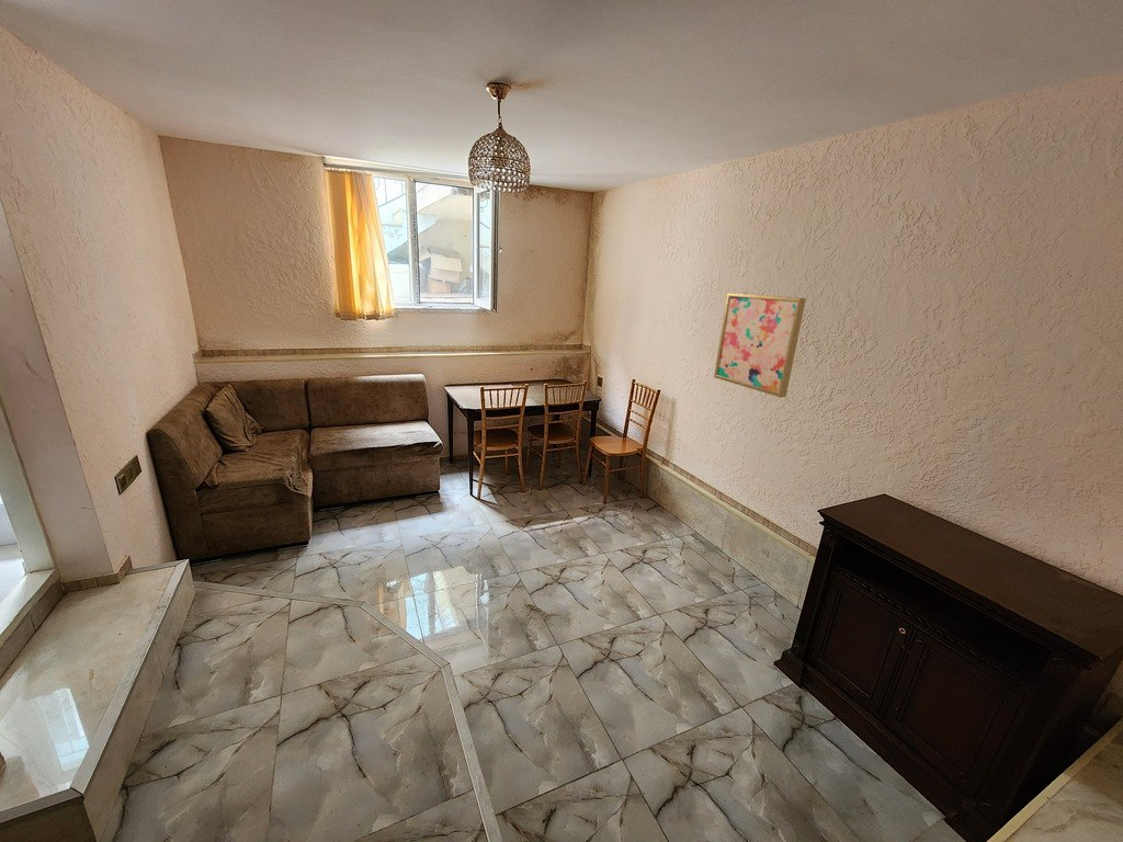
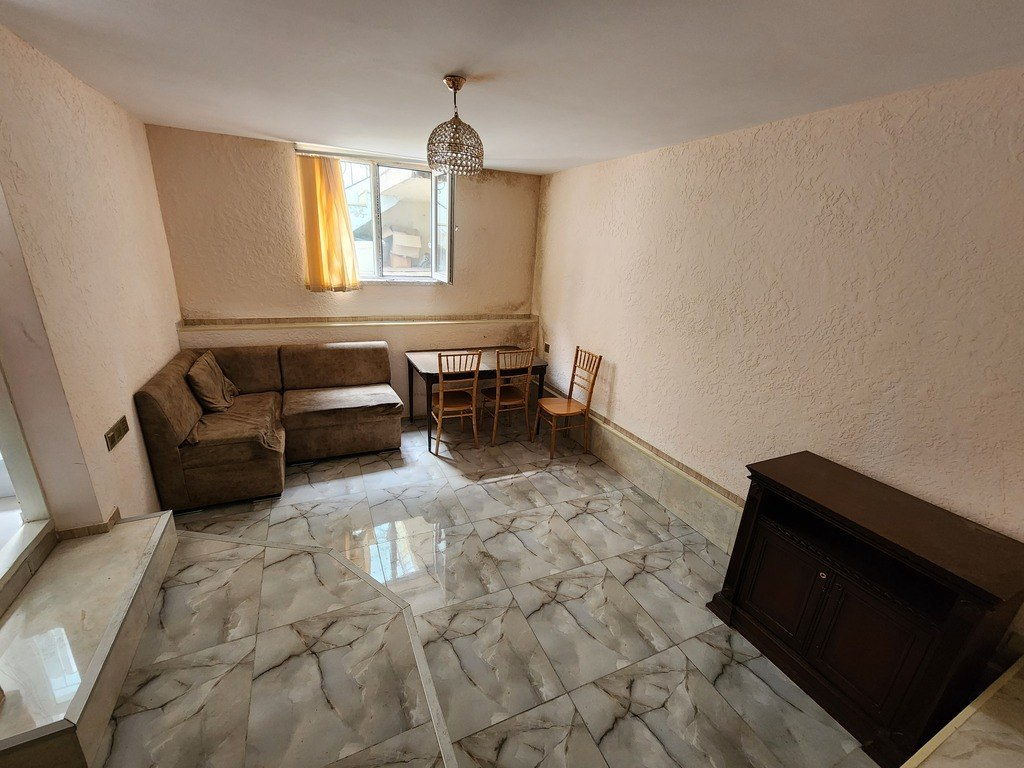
- wall art (755, 342)
